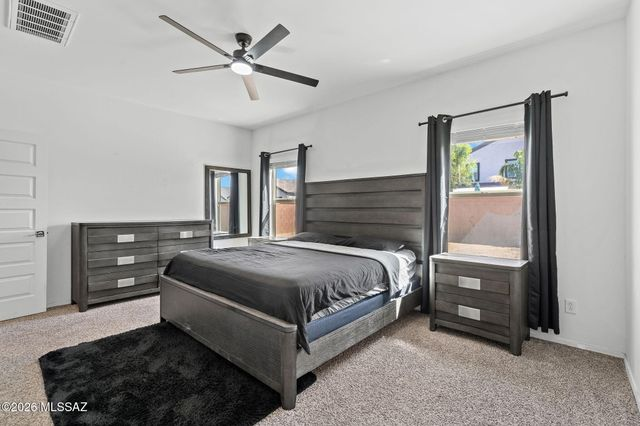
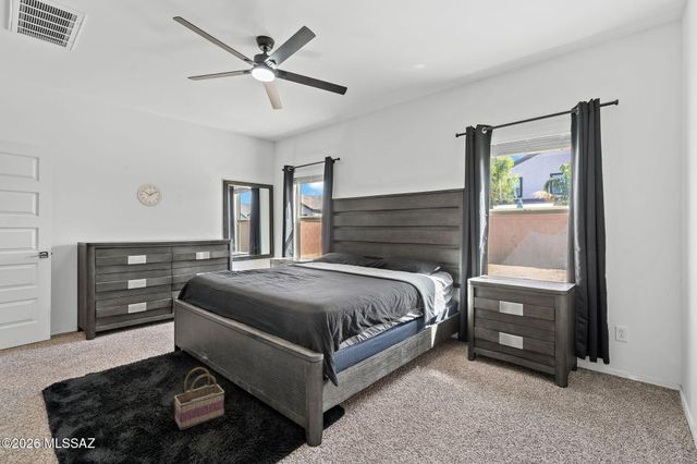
+ wall clock (149, 195)
+ basket (199, 394)
